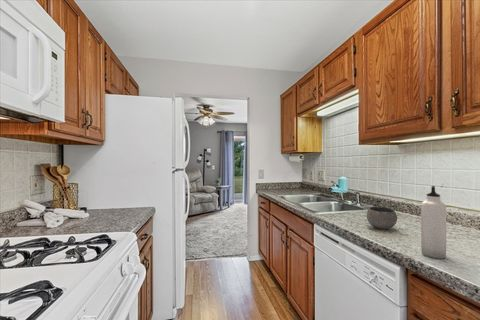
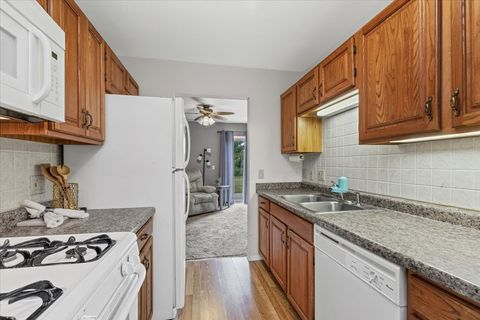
- bowl (381, 218)
- water bottle (433, 220)
